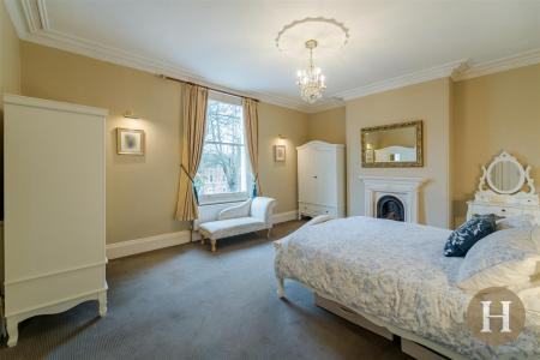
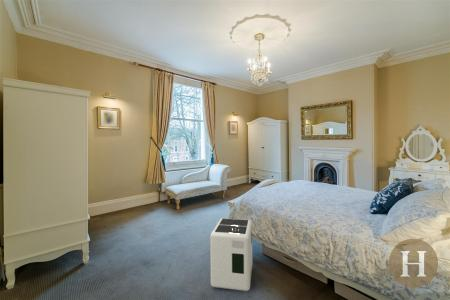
+ air purifier (233, 251)
